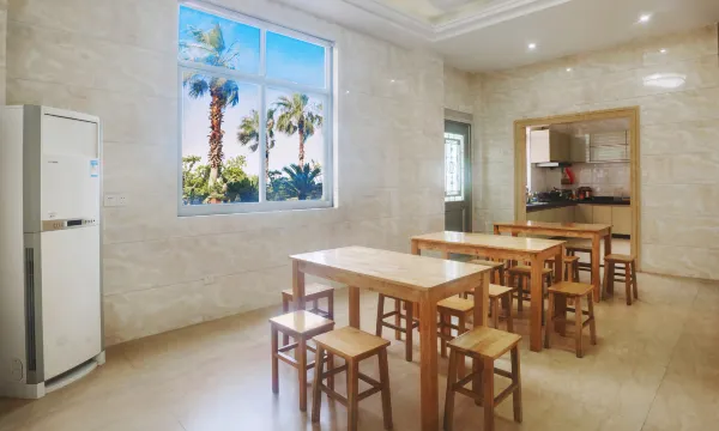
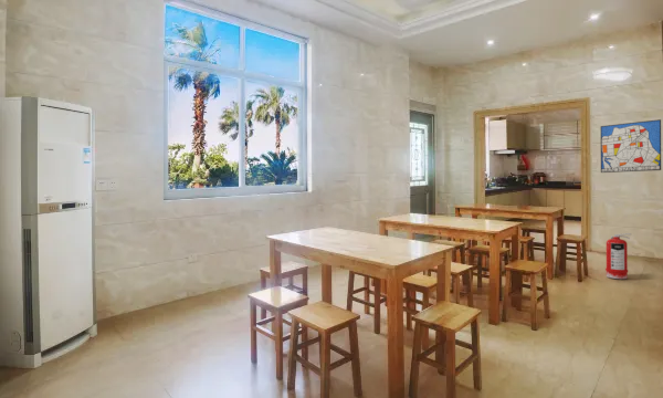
+ fire extinguisher (618, 254)
+ wall art (629, 147)
